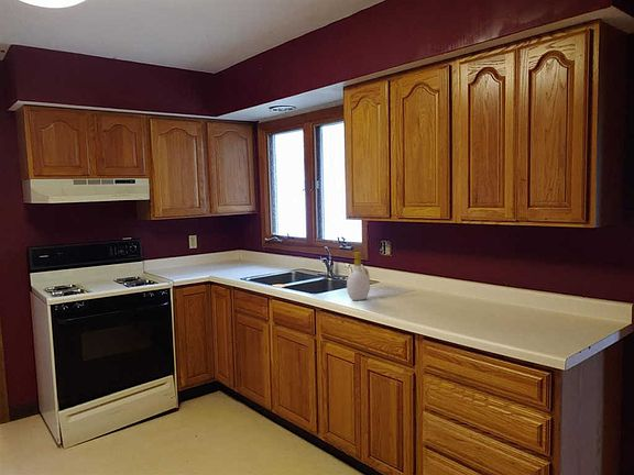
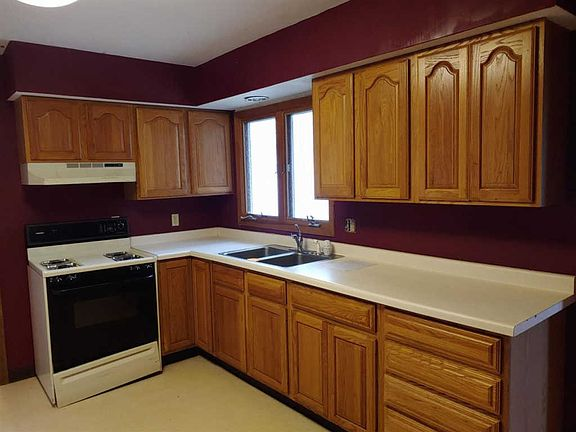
- soap bottle (357, 275)
